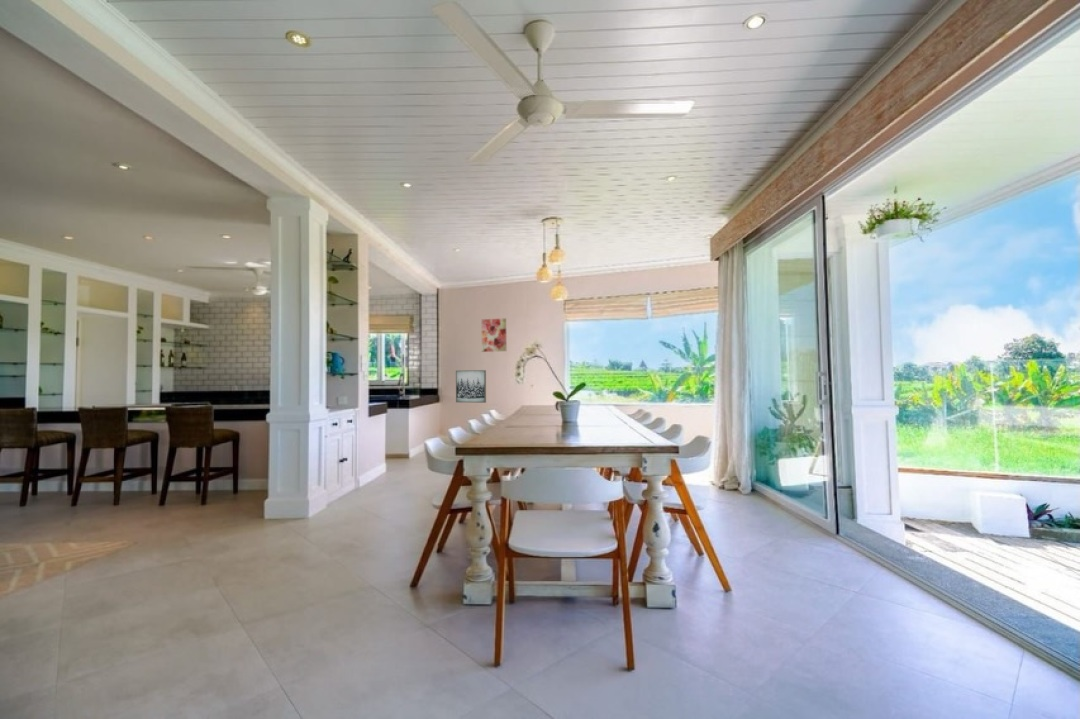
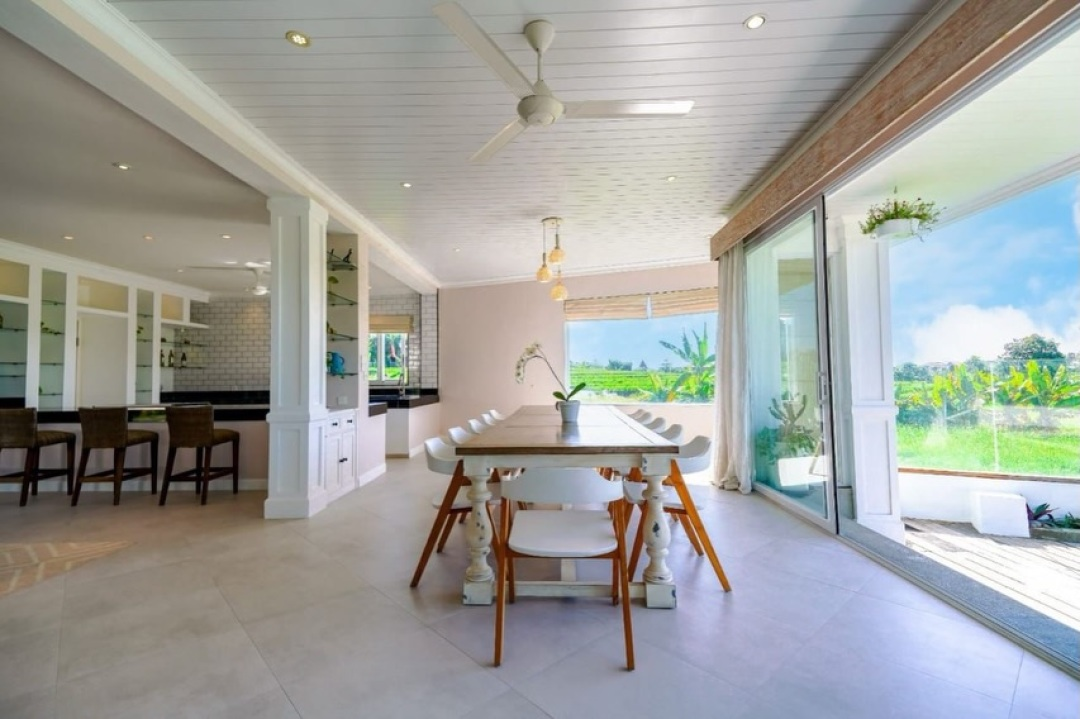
- wall art (493, 335)
- wall art (470, 386)
